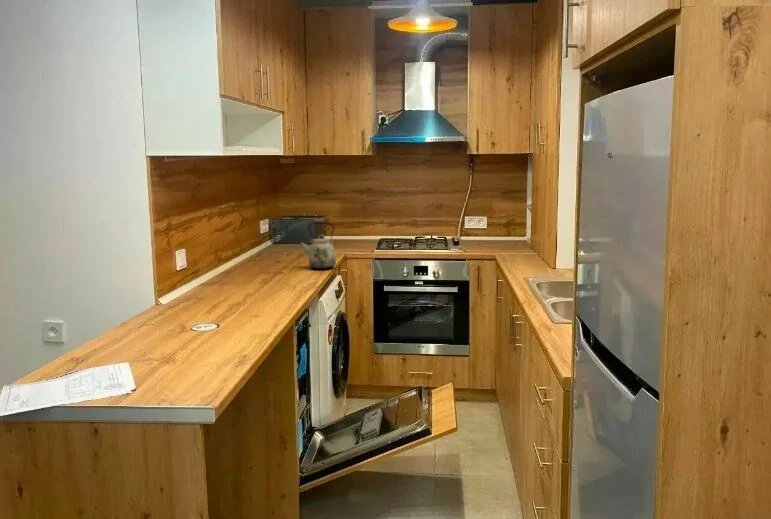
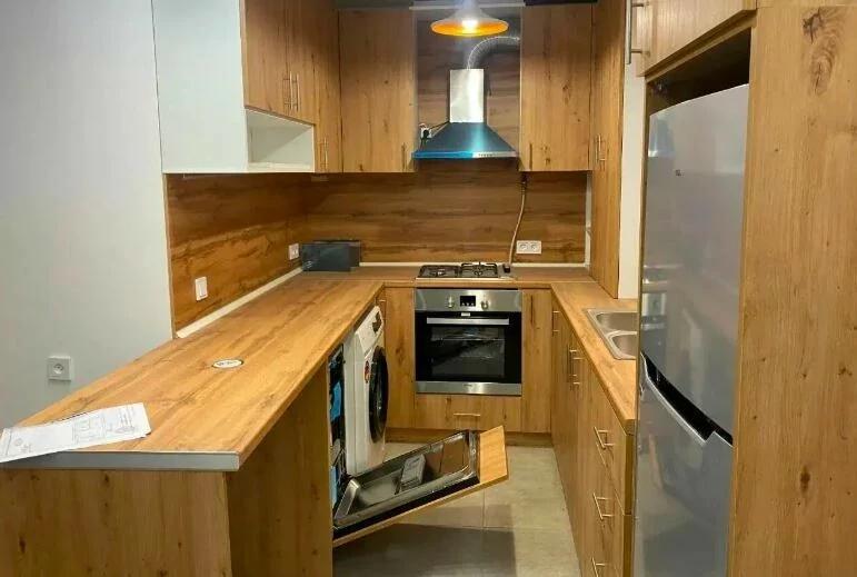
- kettle (316, 245)
